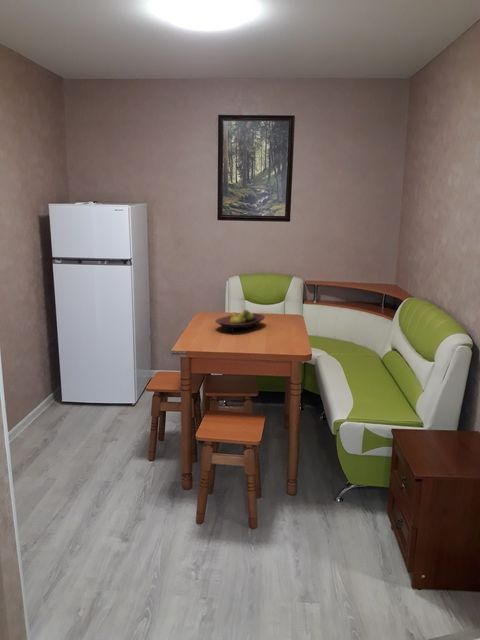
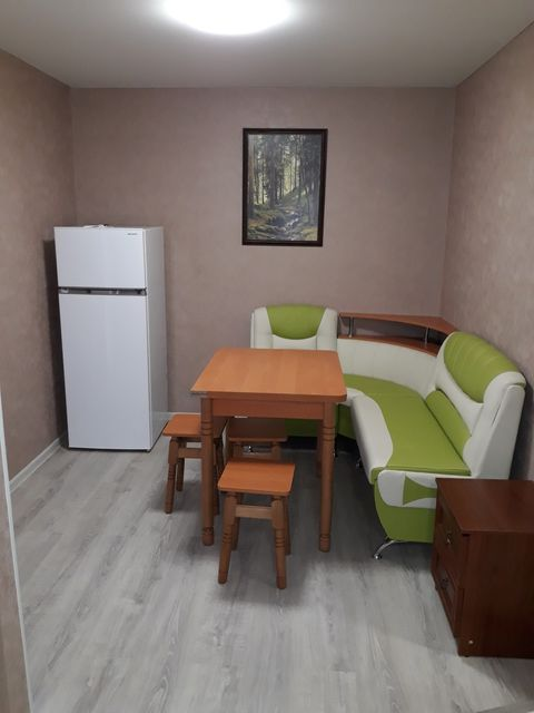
- fruit bowl (240, 319)
